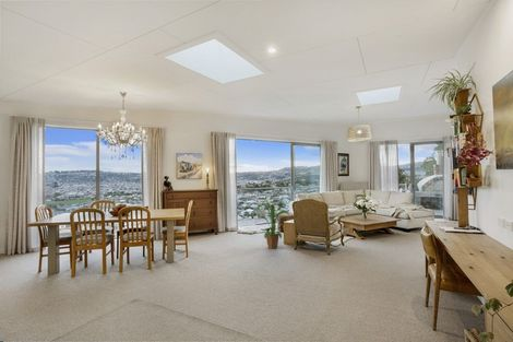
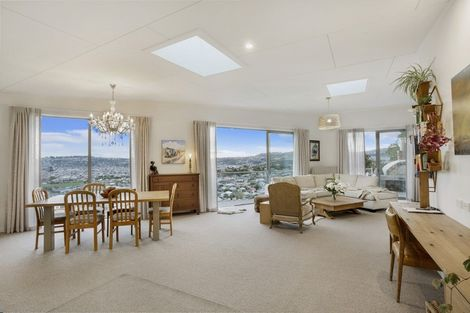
- house plant (274, 223)
